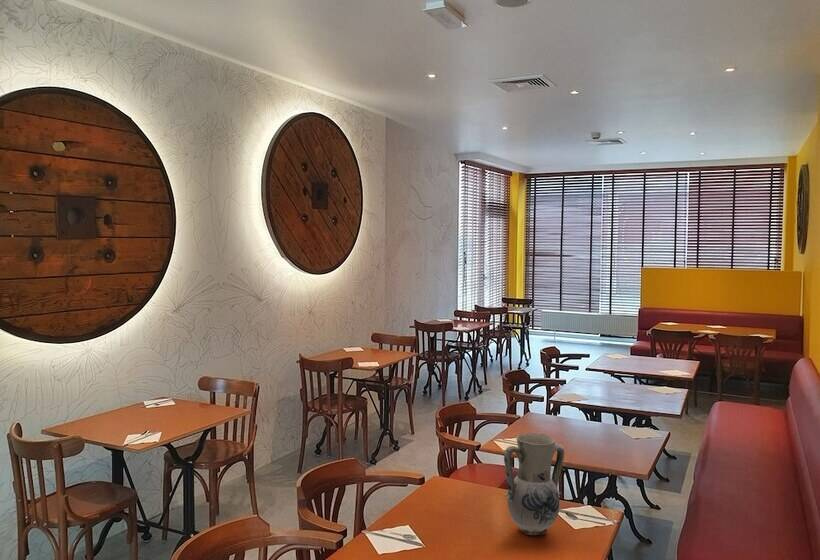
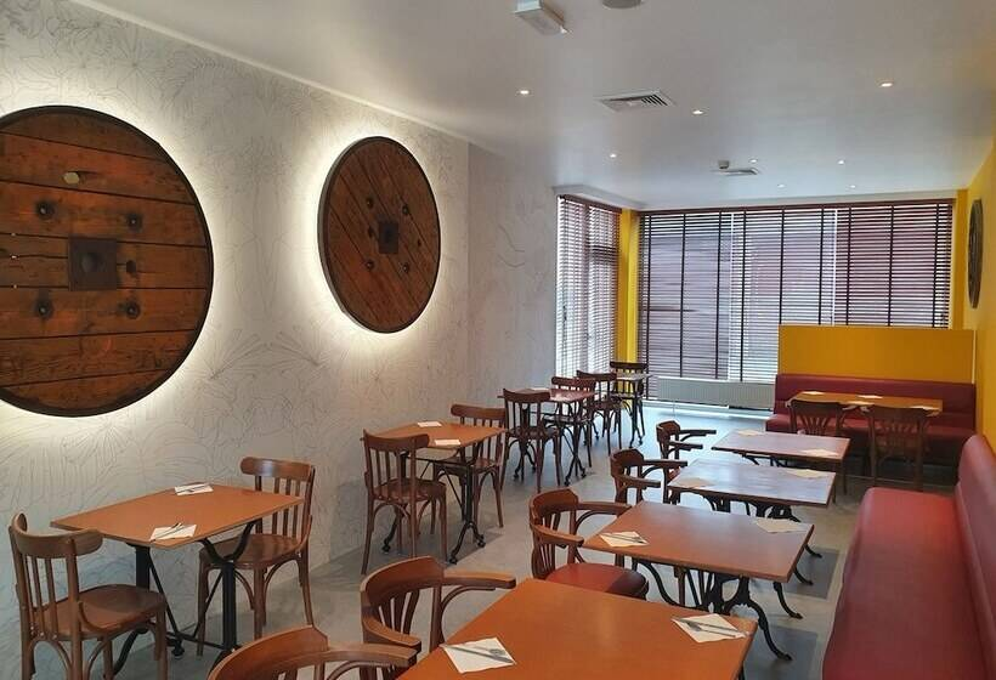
- vase (534, 483)
